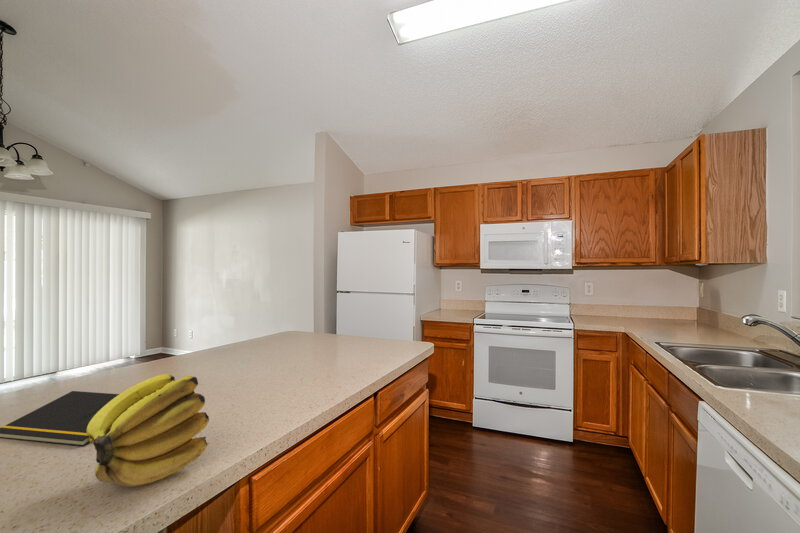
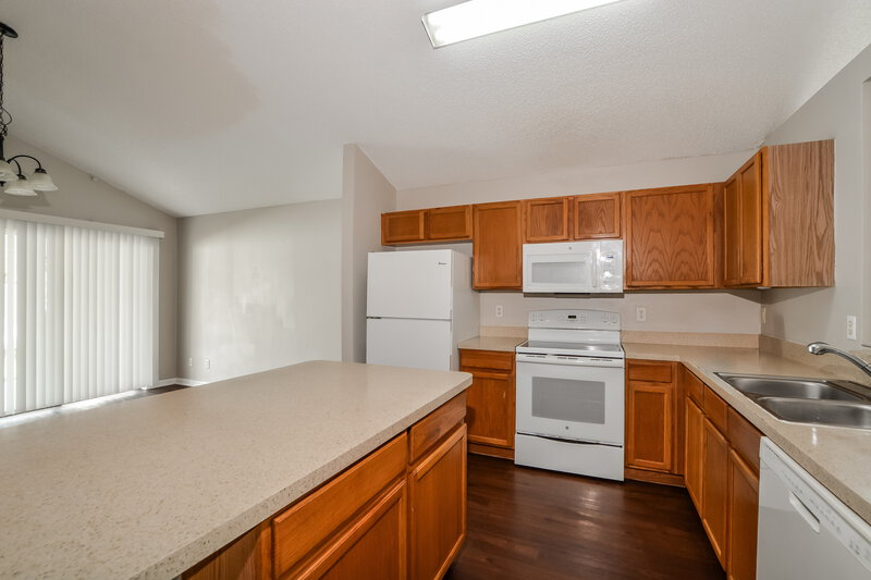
- notepad (77, 415)
- banana (147, 429)
